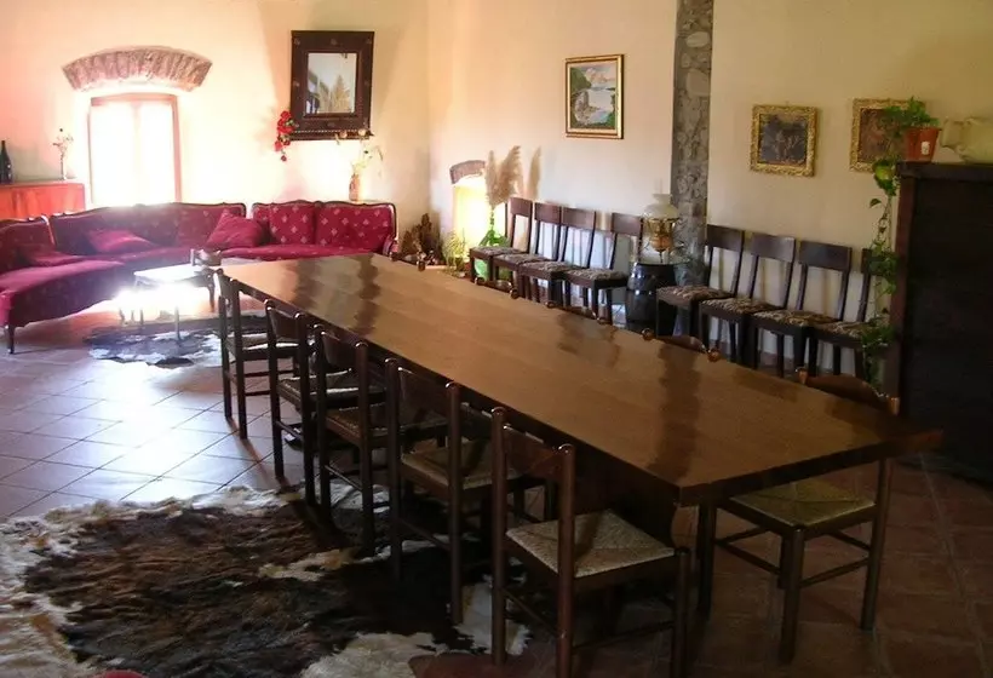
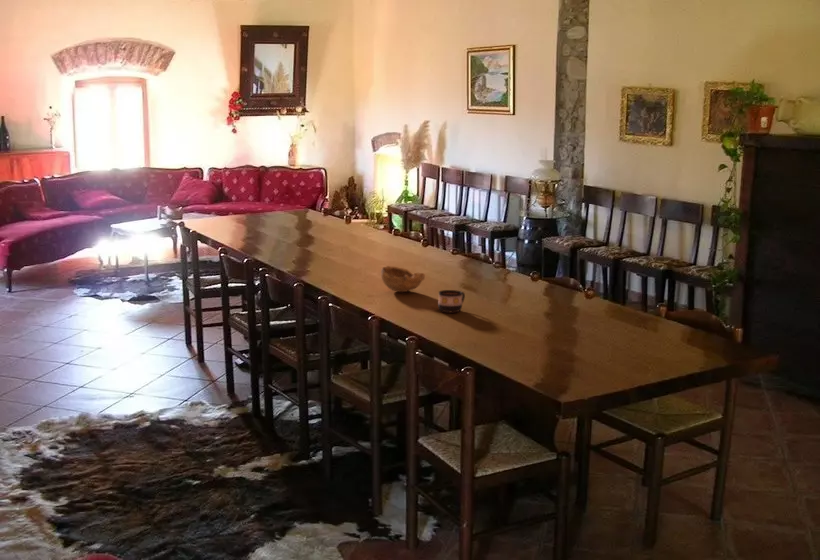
+ bowl (402, 280)
+ cup (451, 301)
